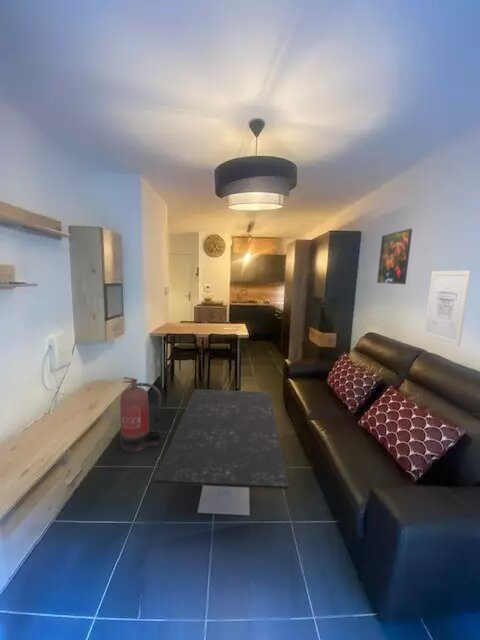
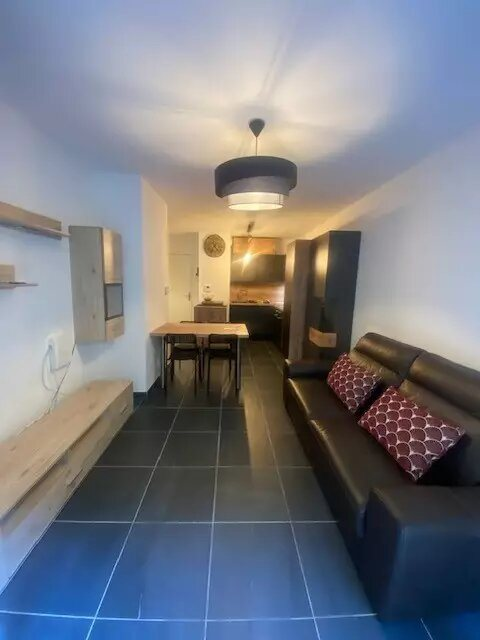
- wall art (445, 306)
- fire extinguisher (141, 410)
- coffee table (227, 453)
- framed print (392, 258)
